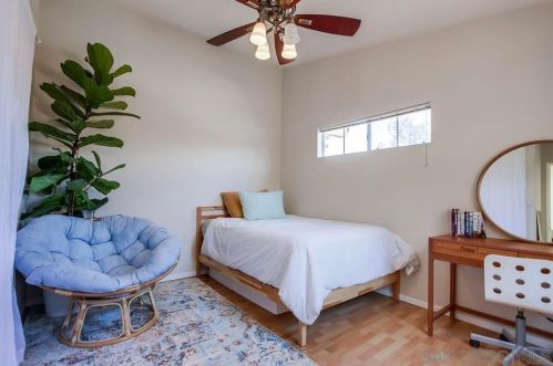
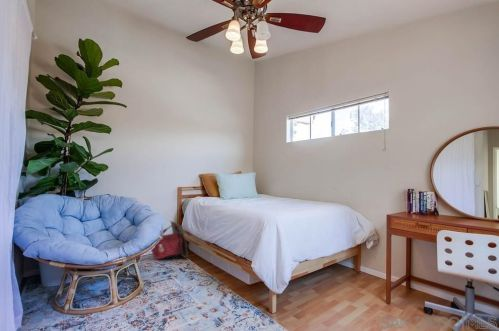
+ backpack (165, 240)
